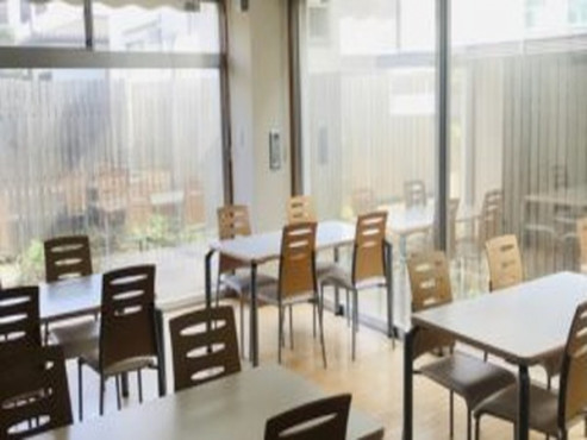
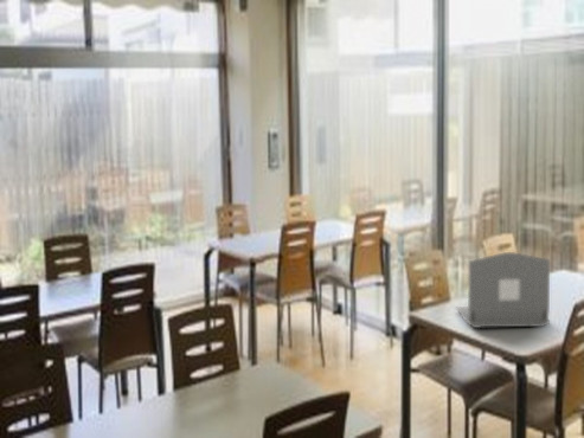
+ laptop (499, 283)
